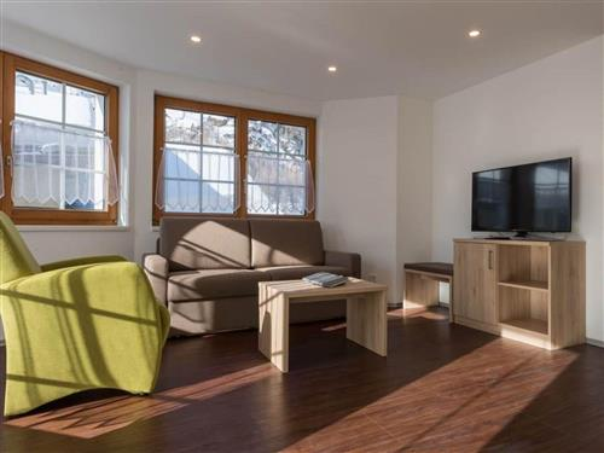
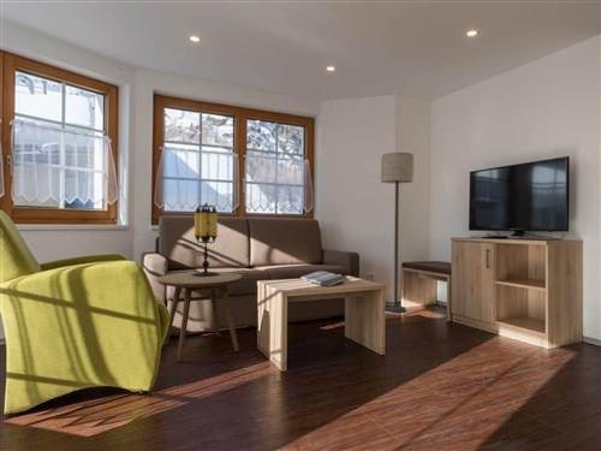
+ side table (189, 309)
+ table lamp (206, 238)
+ lamp (395, 232)
